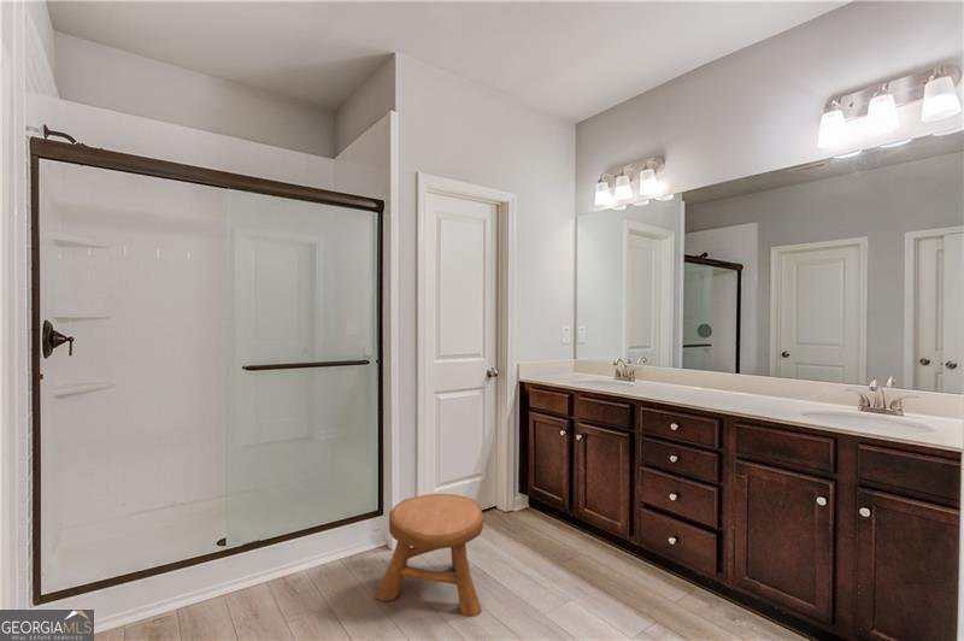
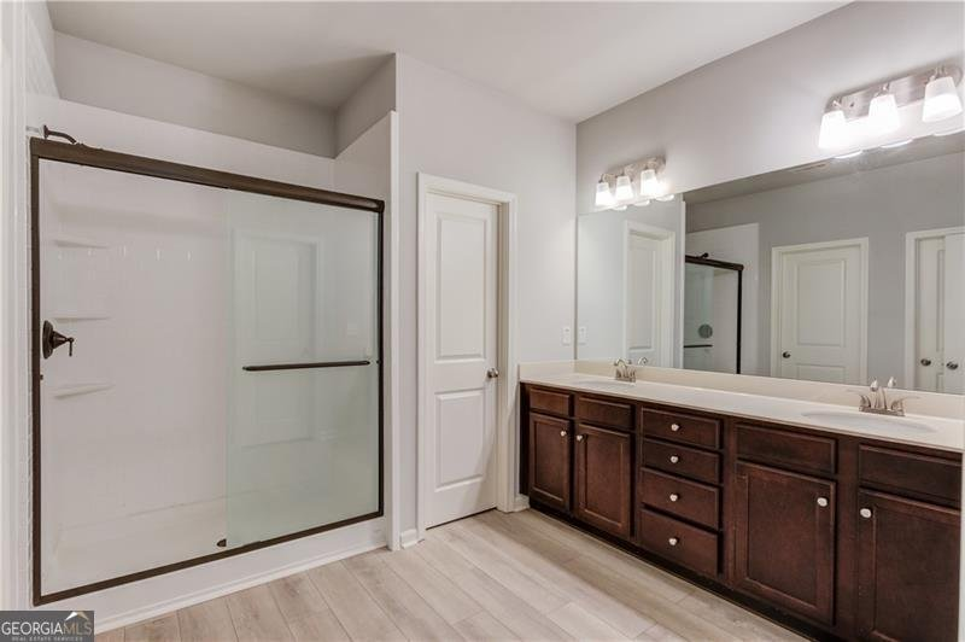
- stool (429, 551)
